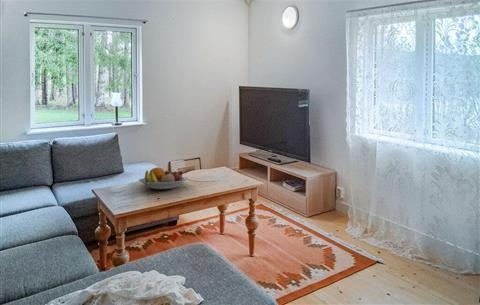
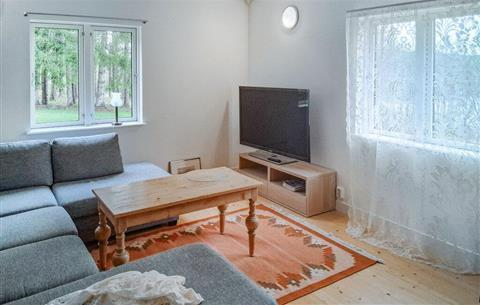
- fruit bowl (163, 177)
